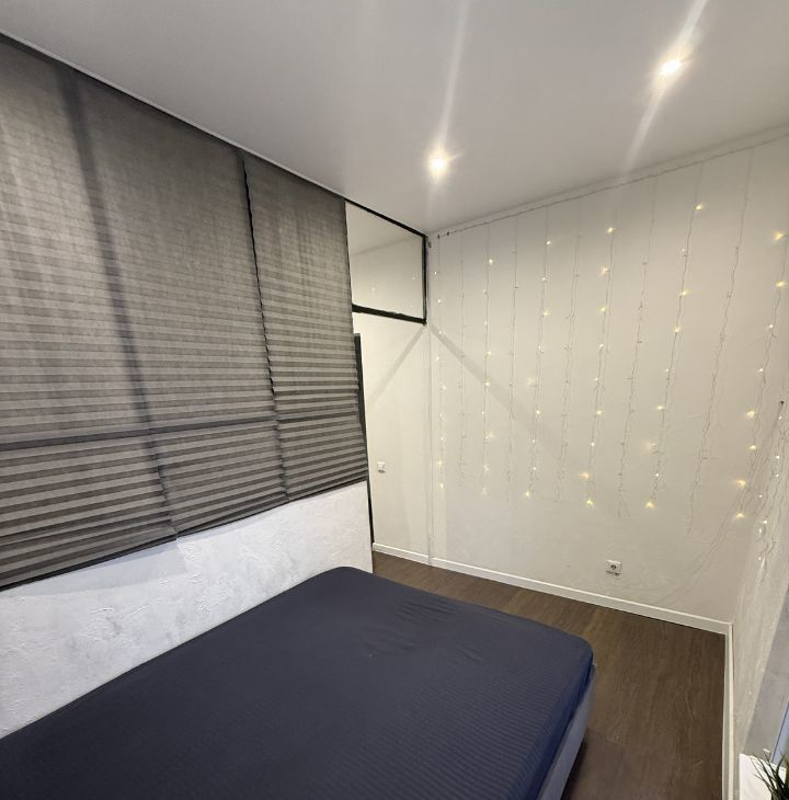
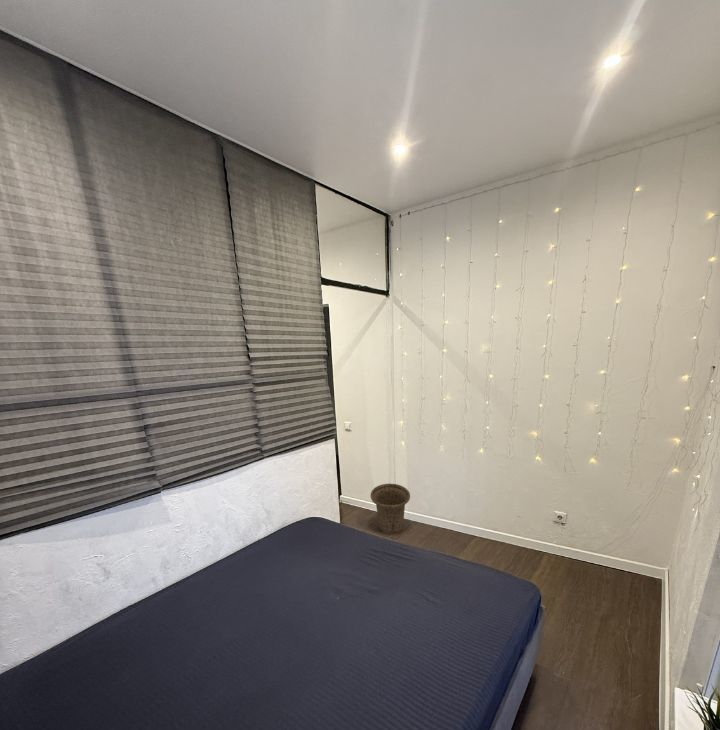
+ basket (390, 510)
